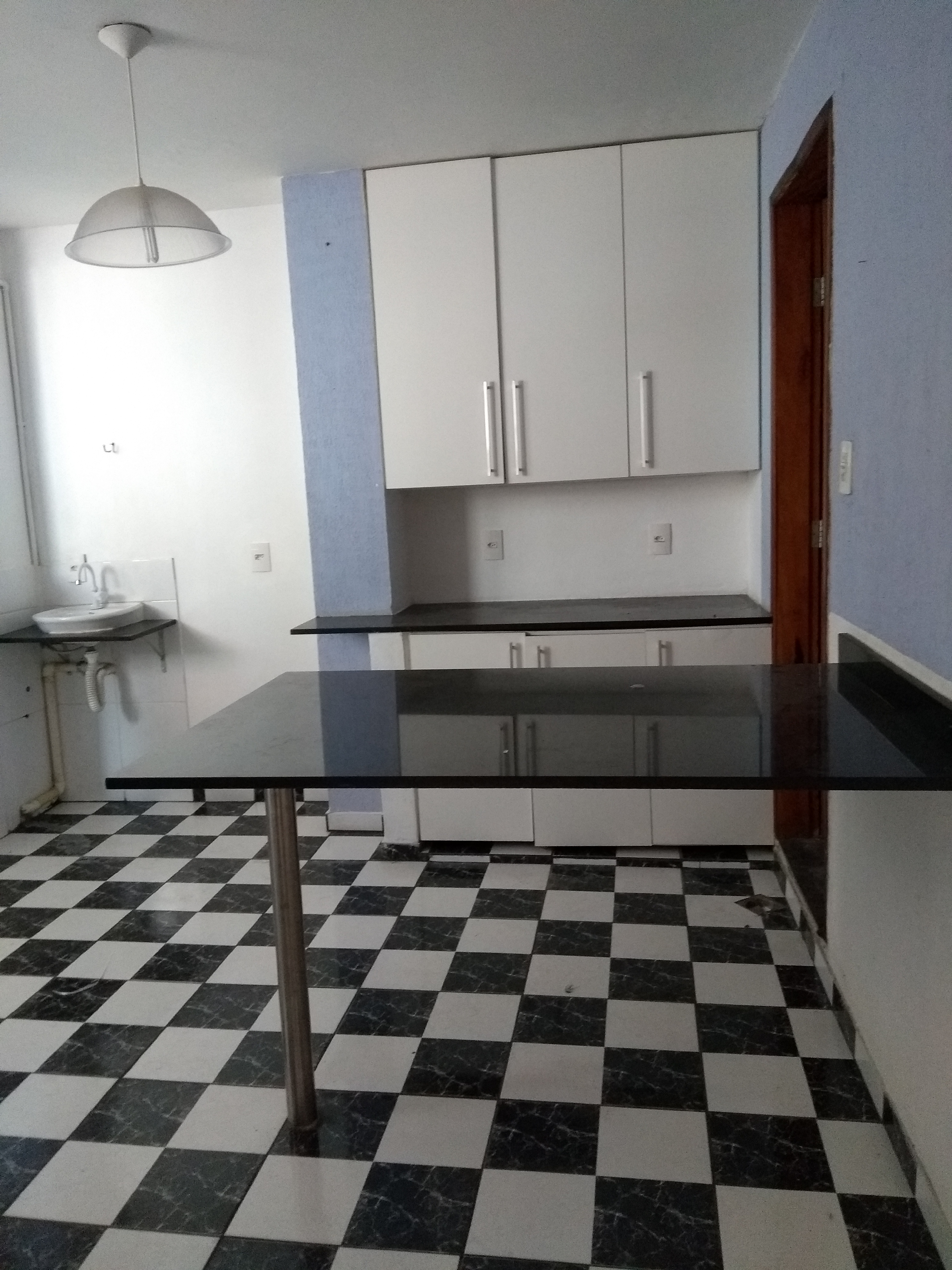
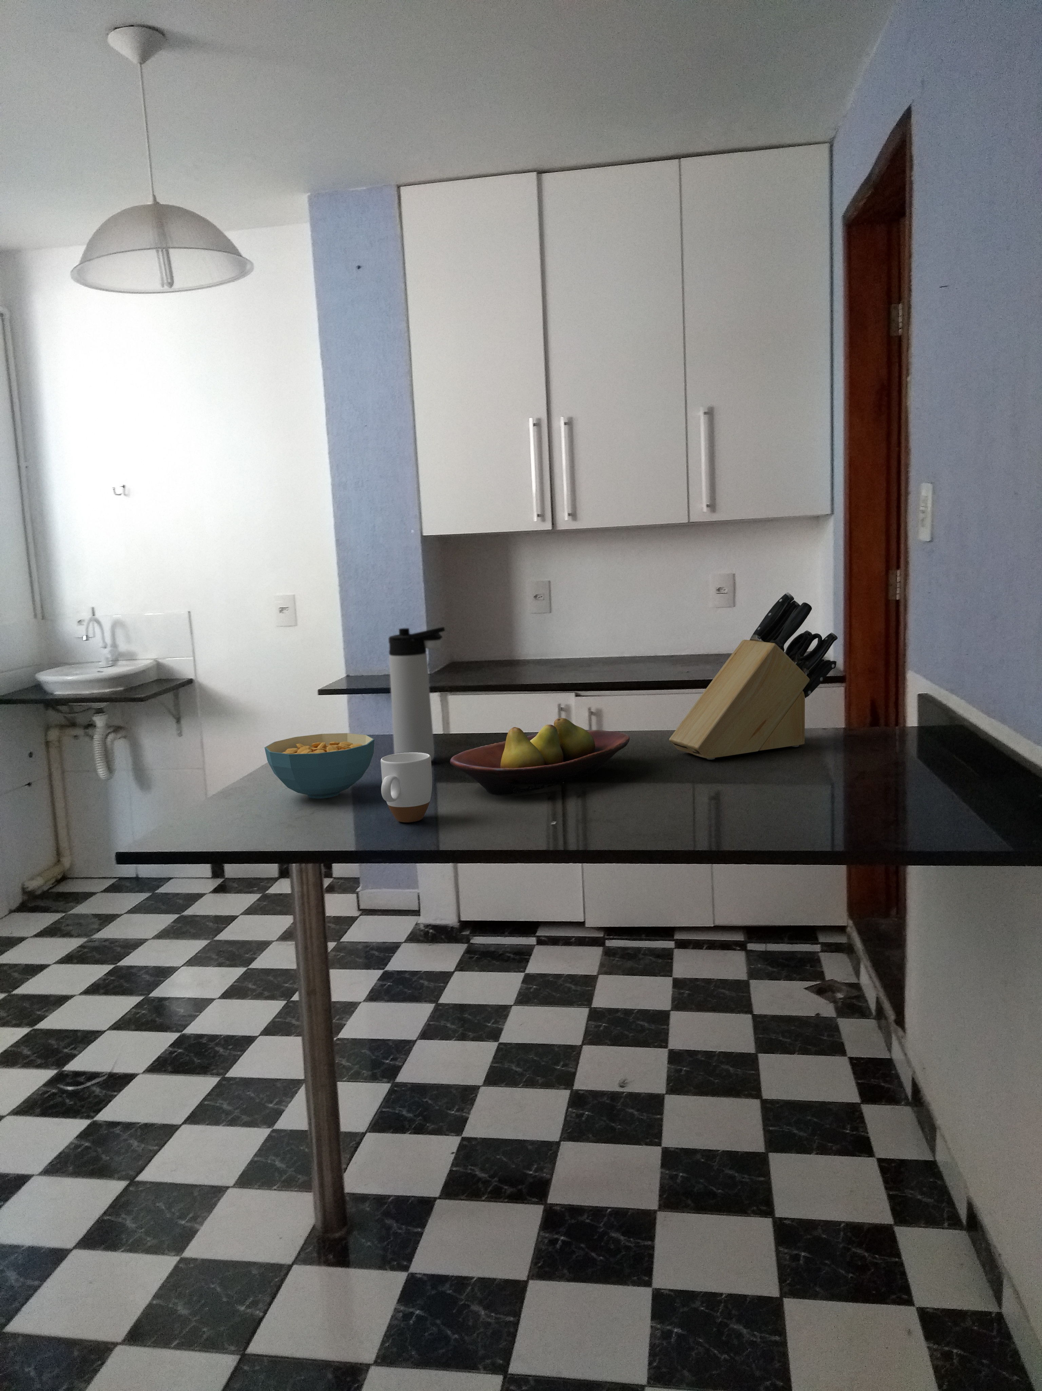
+ cereal bowl (322, 769)
+ mug (403, 791)
+ fruit bowl (542, 751)
+ knife block (755, 672)
+ thermos bottle (419, 696)
